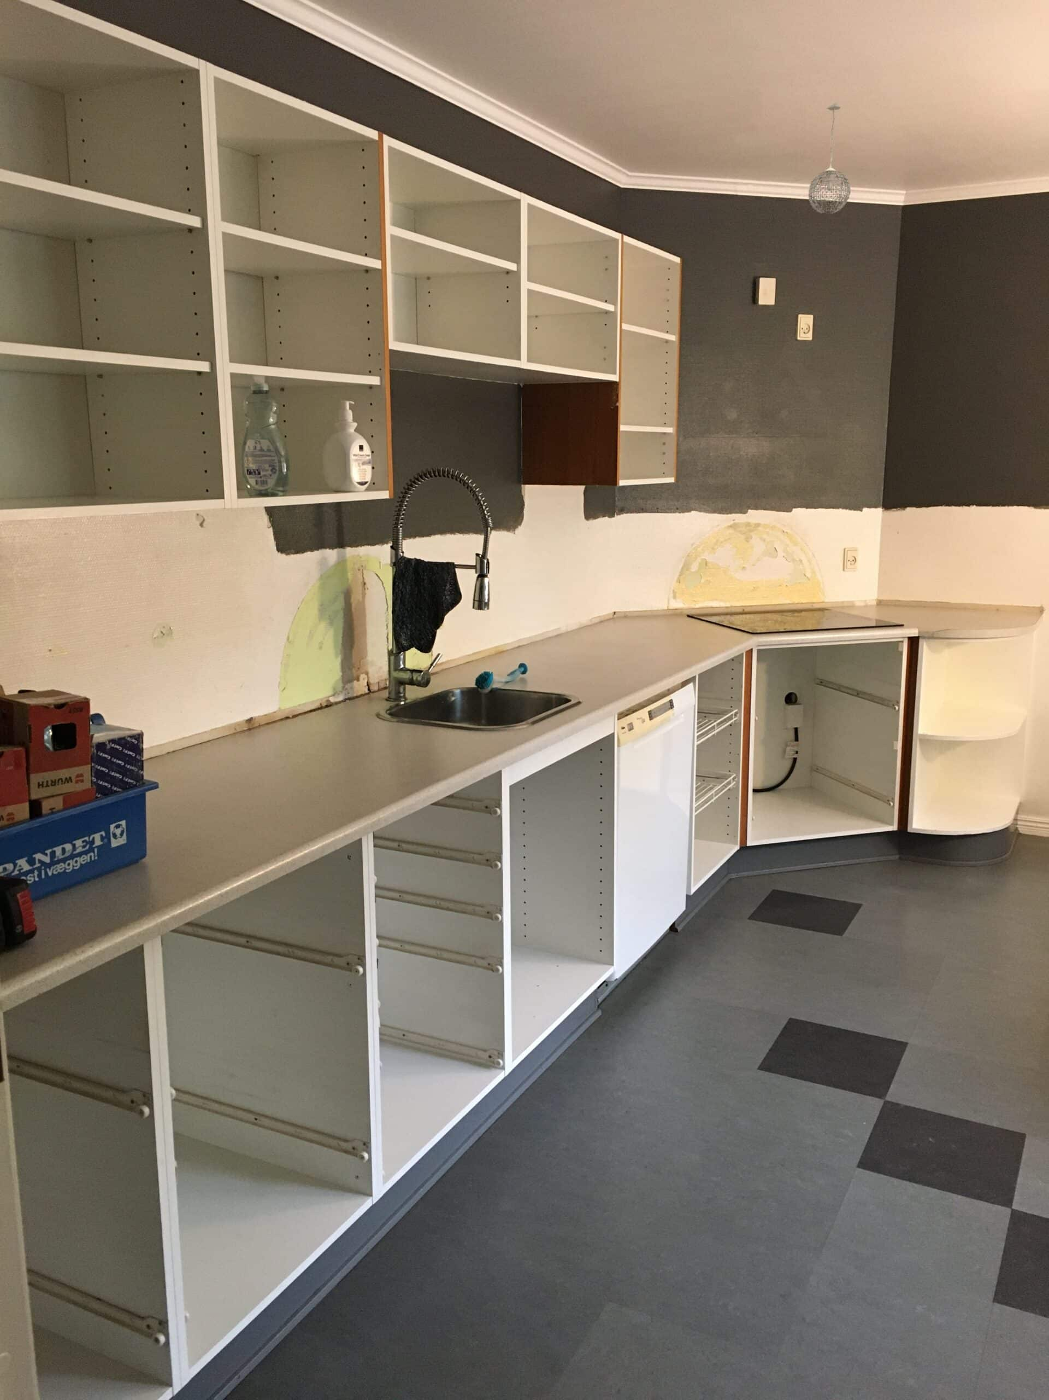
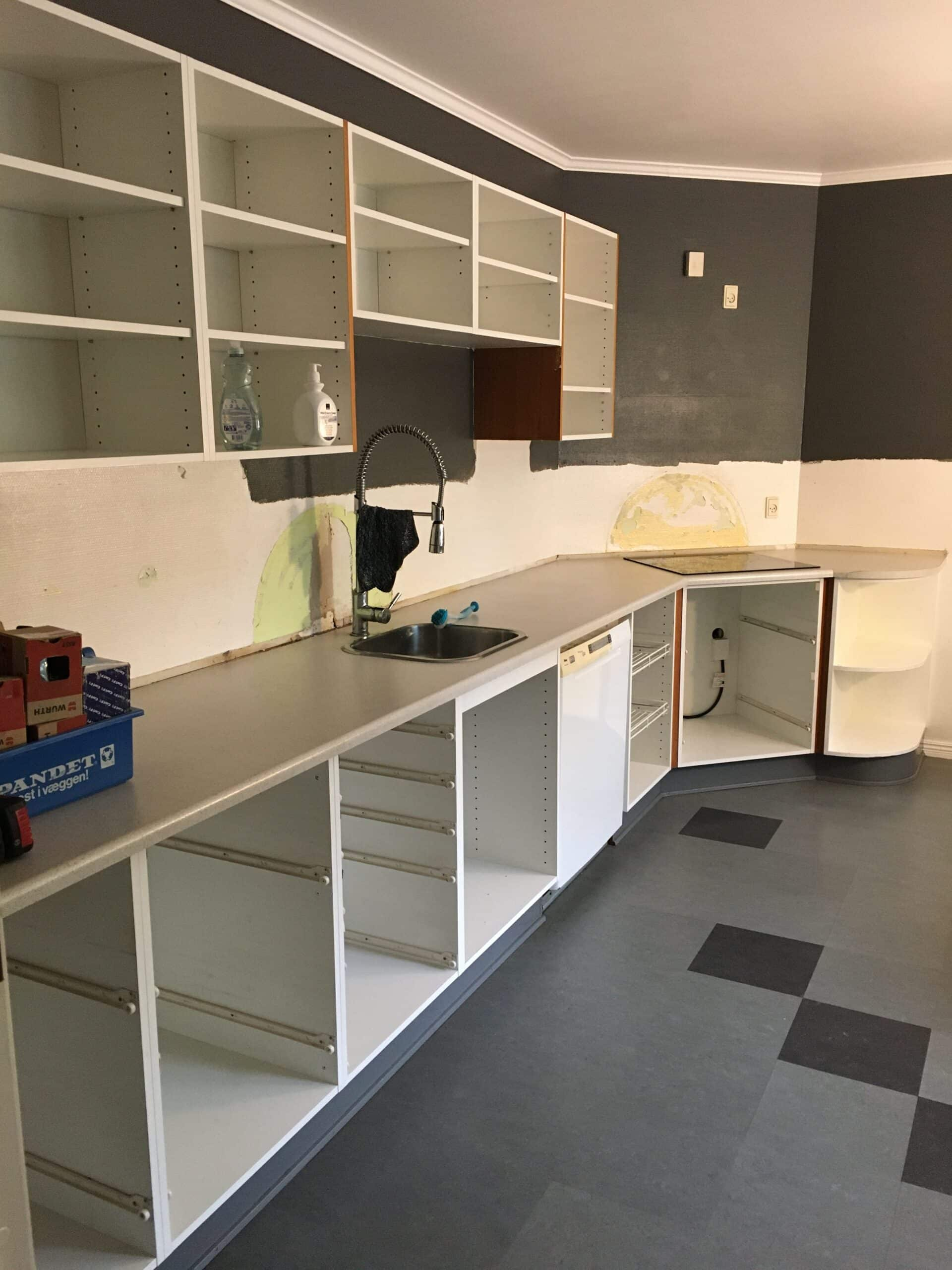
- pendant light (831, 159)
